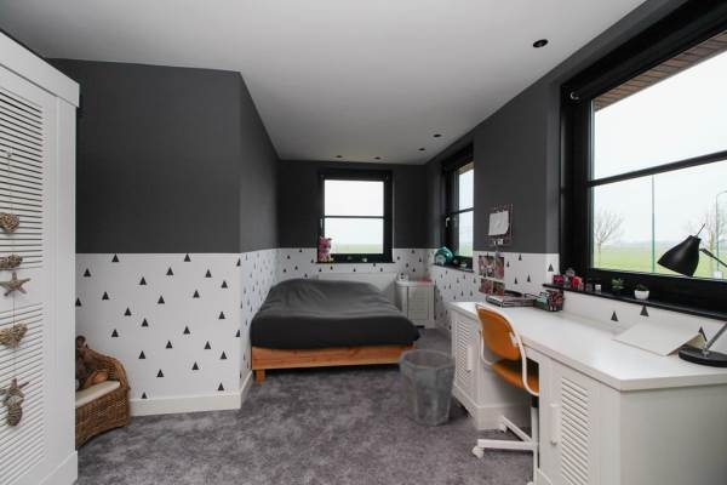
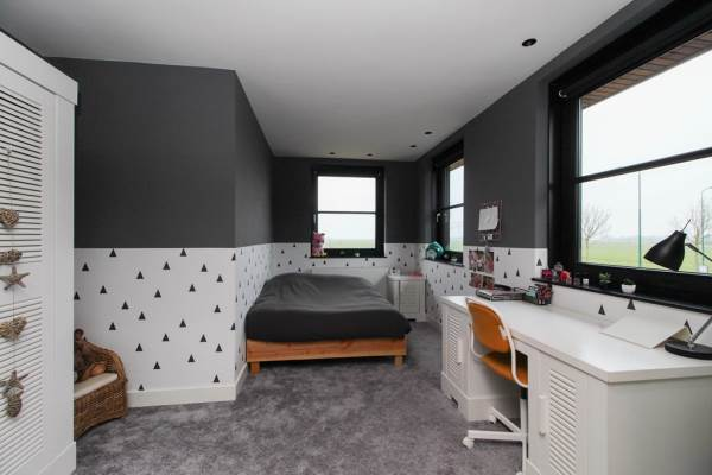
- waste bin (427, 386)
